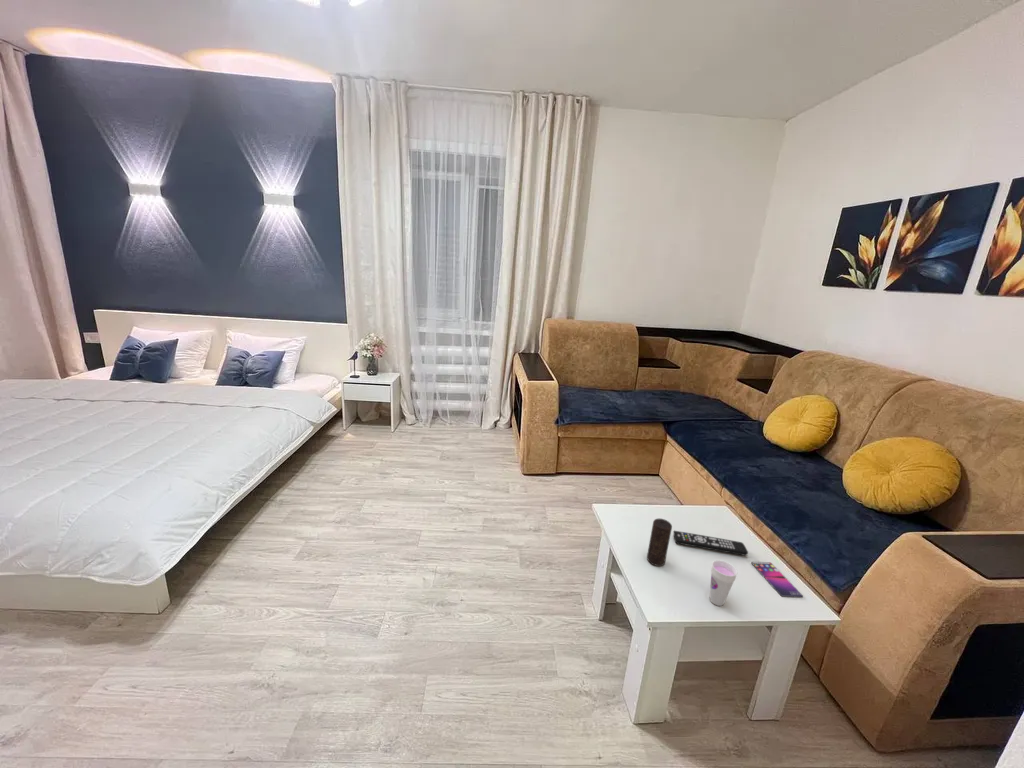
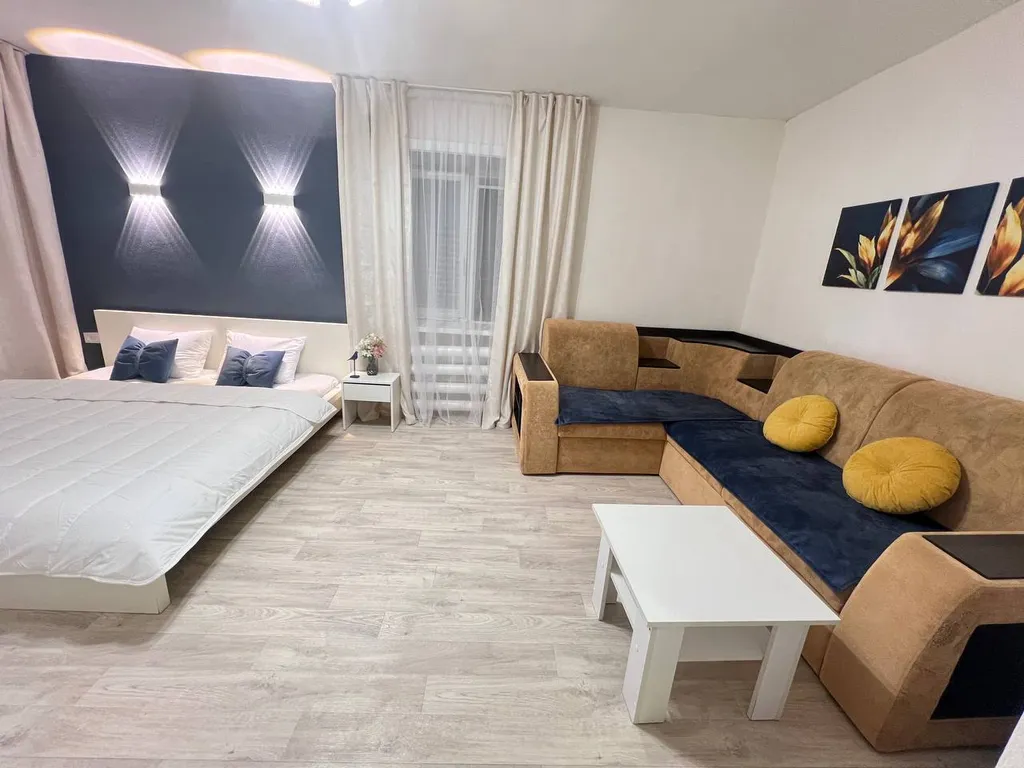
- cup (720, 584)
- remote control (709, 543)
- smartphone (775, 578)
- candle (659, 542)
